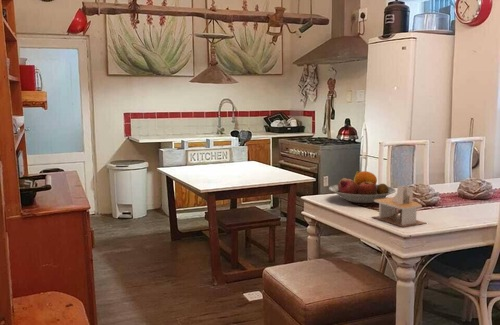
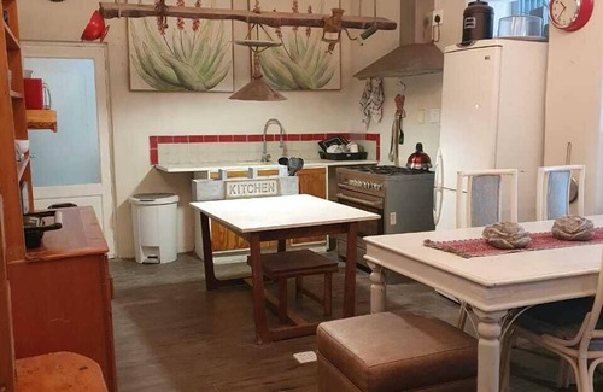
- fruit bowl (361, 186)
- napkin holder (399, 202)
